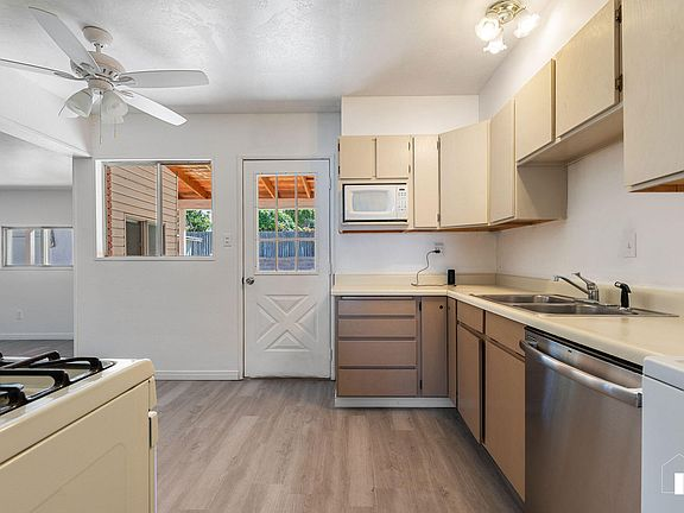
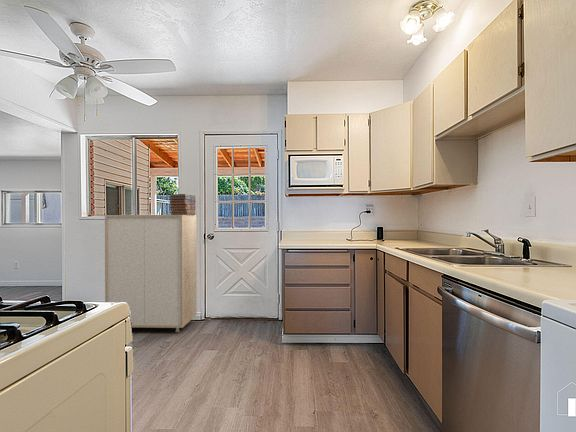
+ storage cabinet (153, 270)
+ book stack (182, 204)
